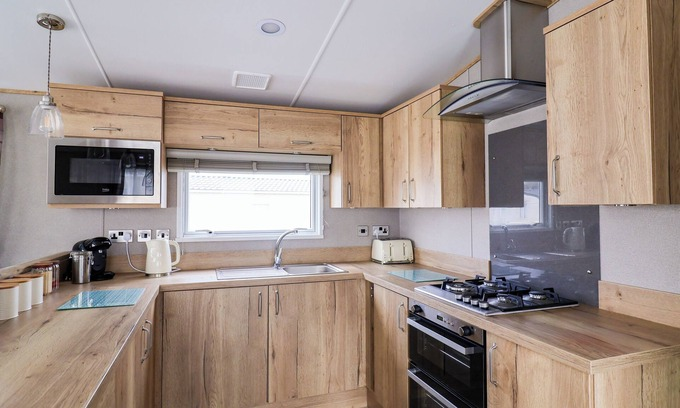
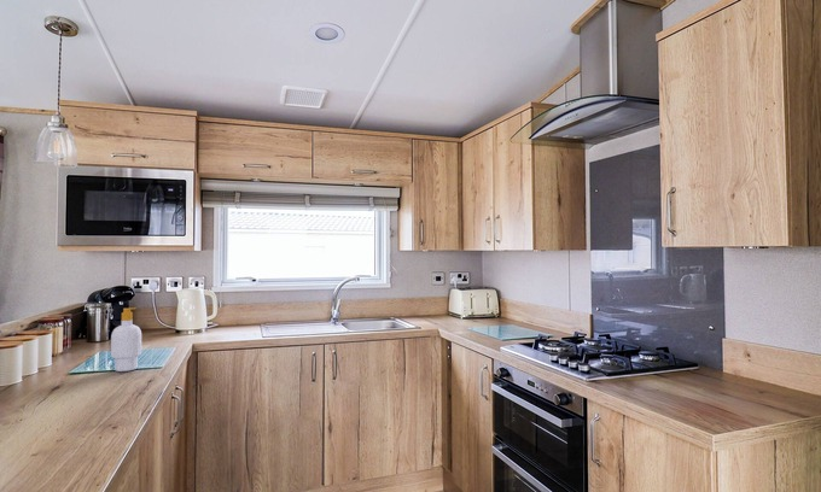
+ soap bottle (126, 339)
